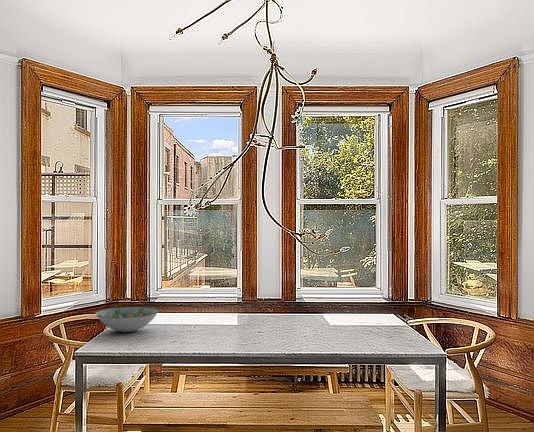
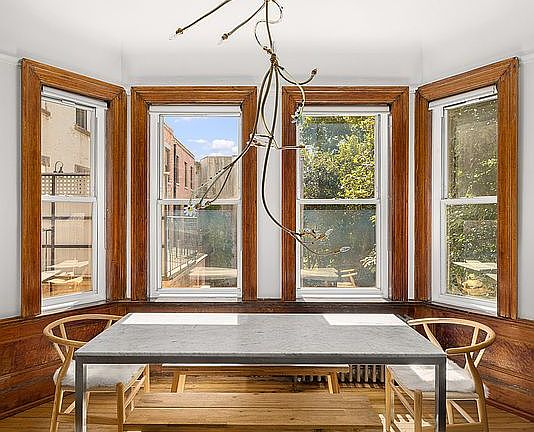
- decorative bowl (127, 321)
